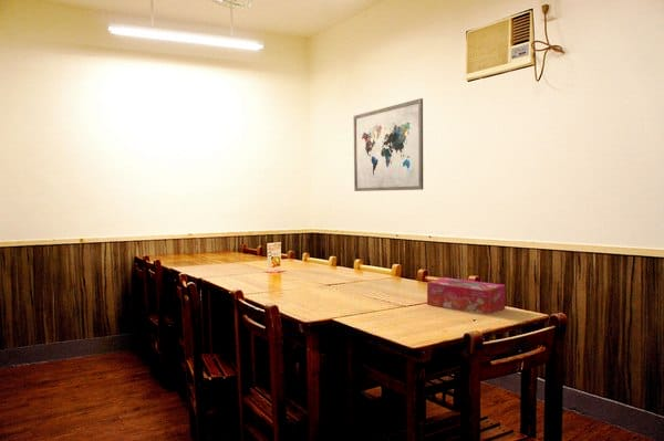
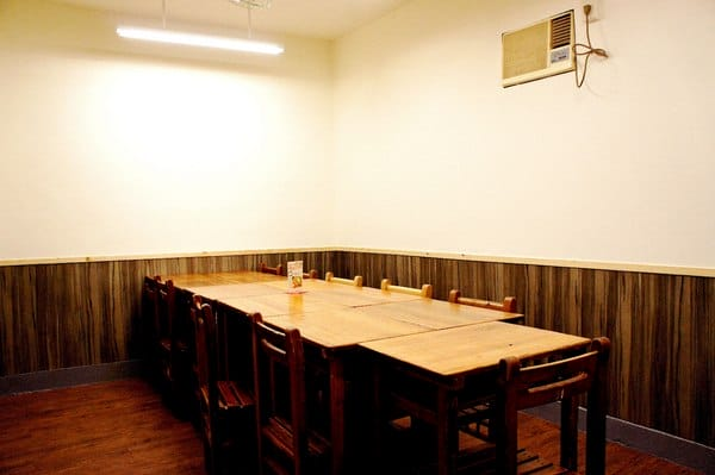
- wall art (385, 149)
- tissue box (465, 294)
